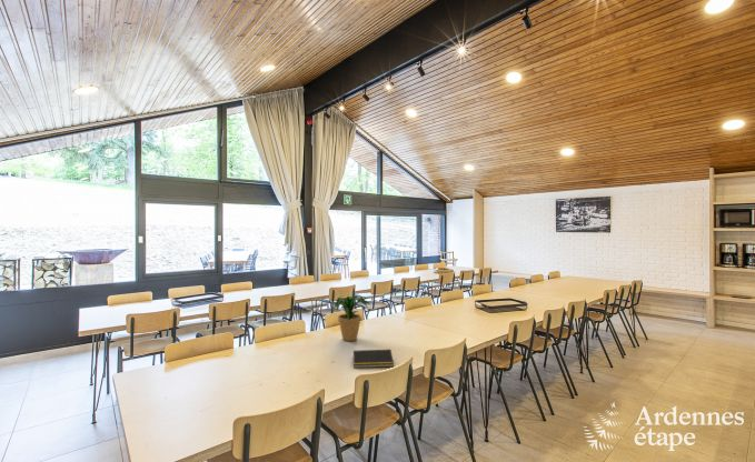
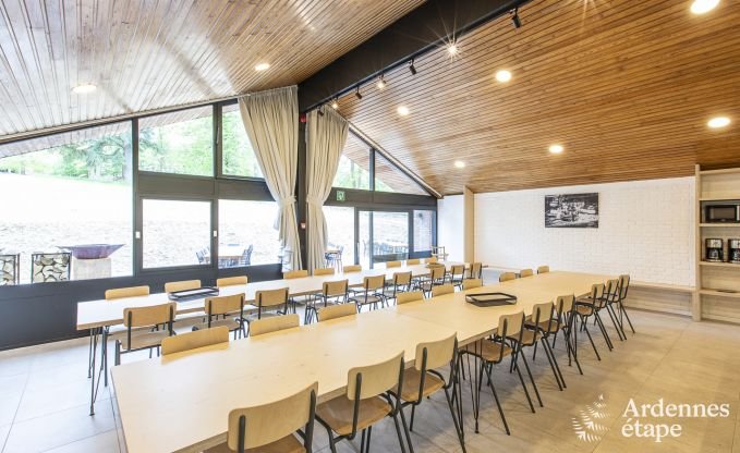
- potted plant (349, 317)
- notepad (372, 358)
